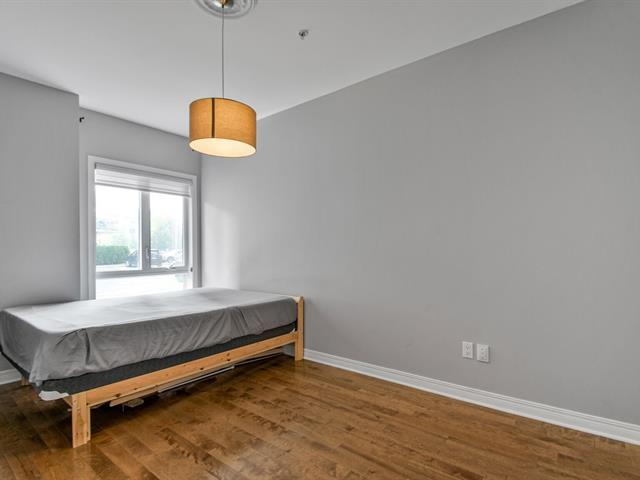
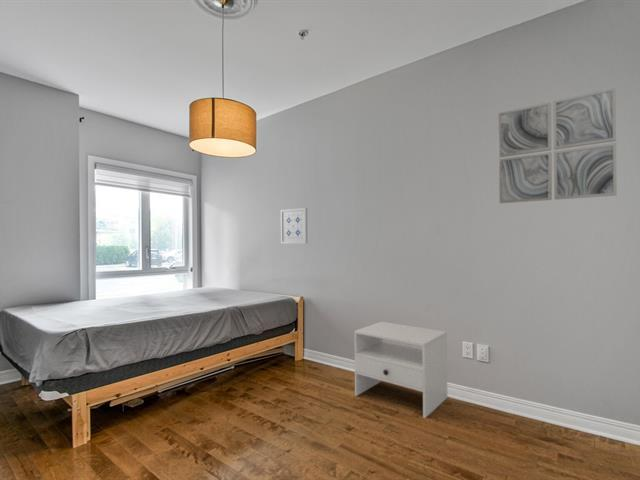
+ wall art (293, 226)
+ wall art (554, 149)
+ nightstand (399, 364)
